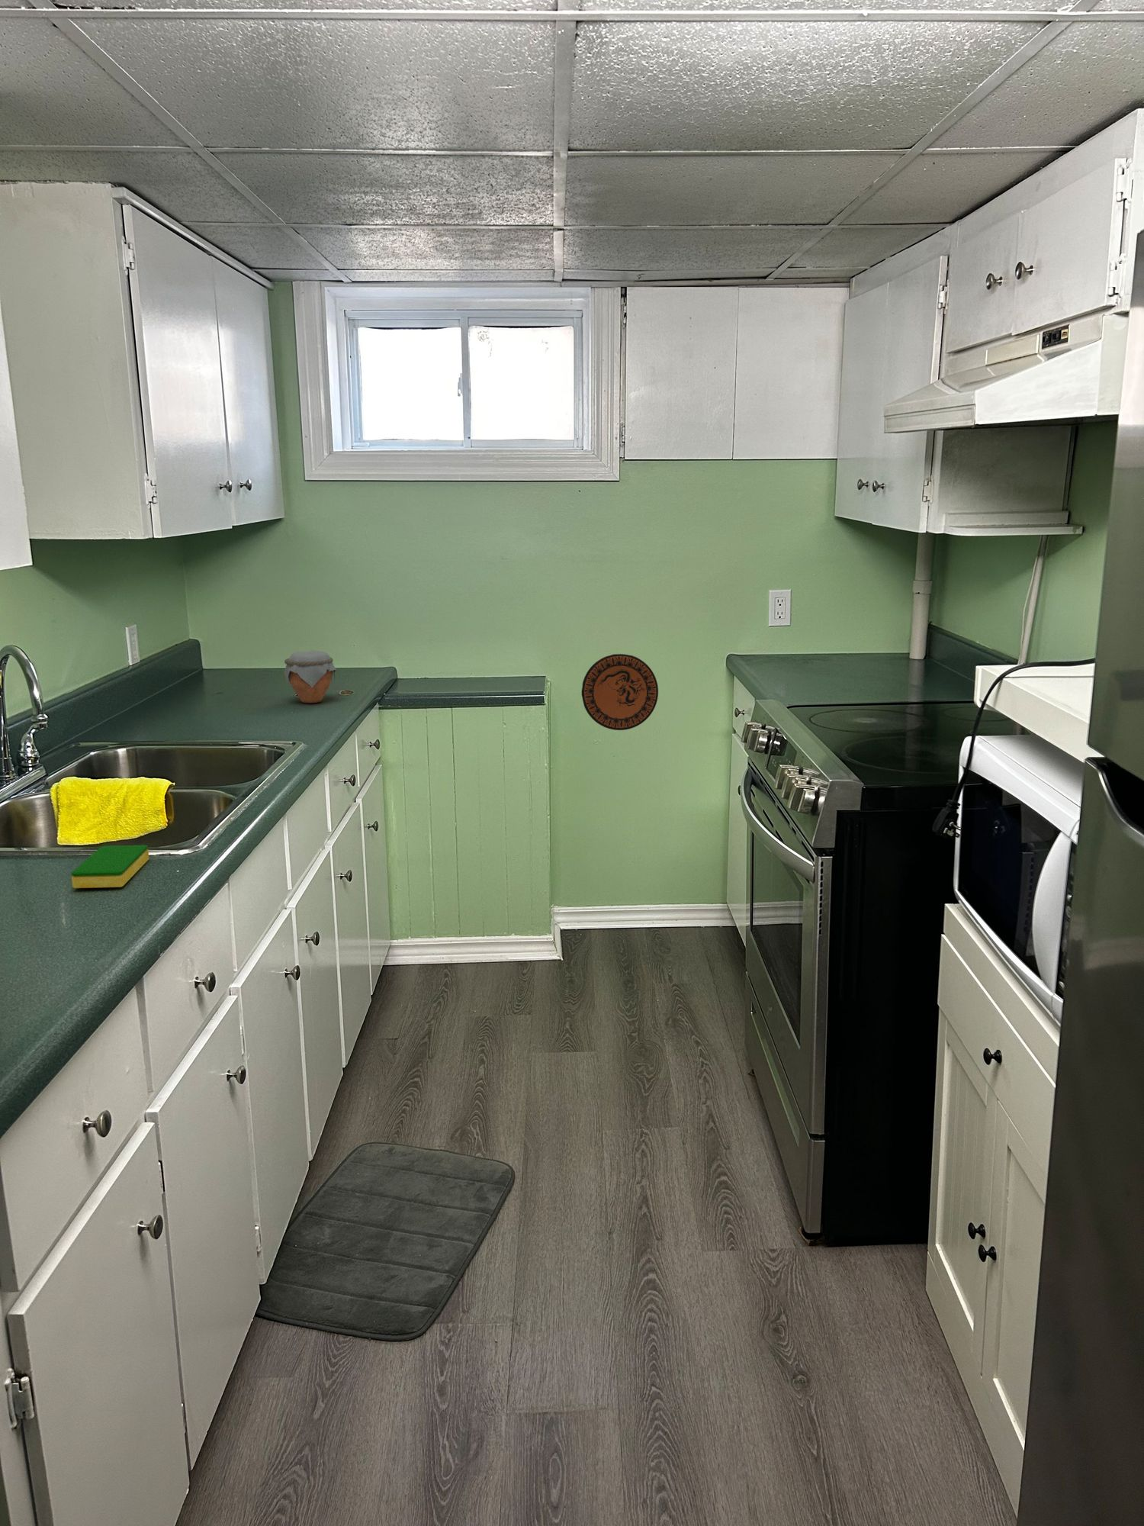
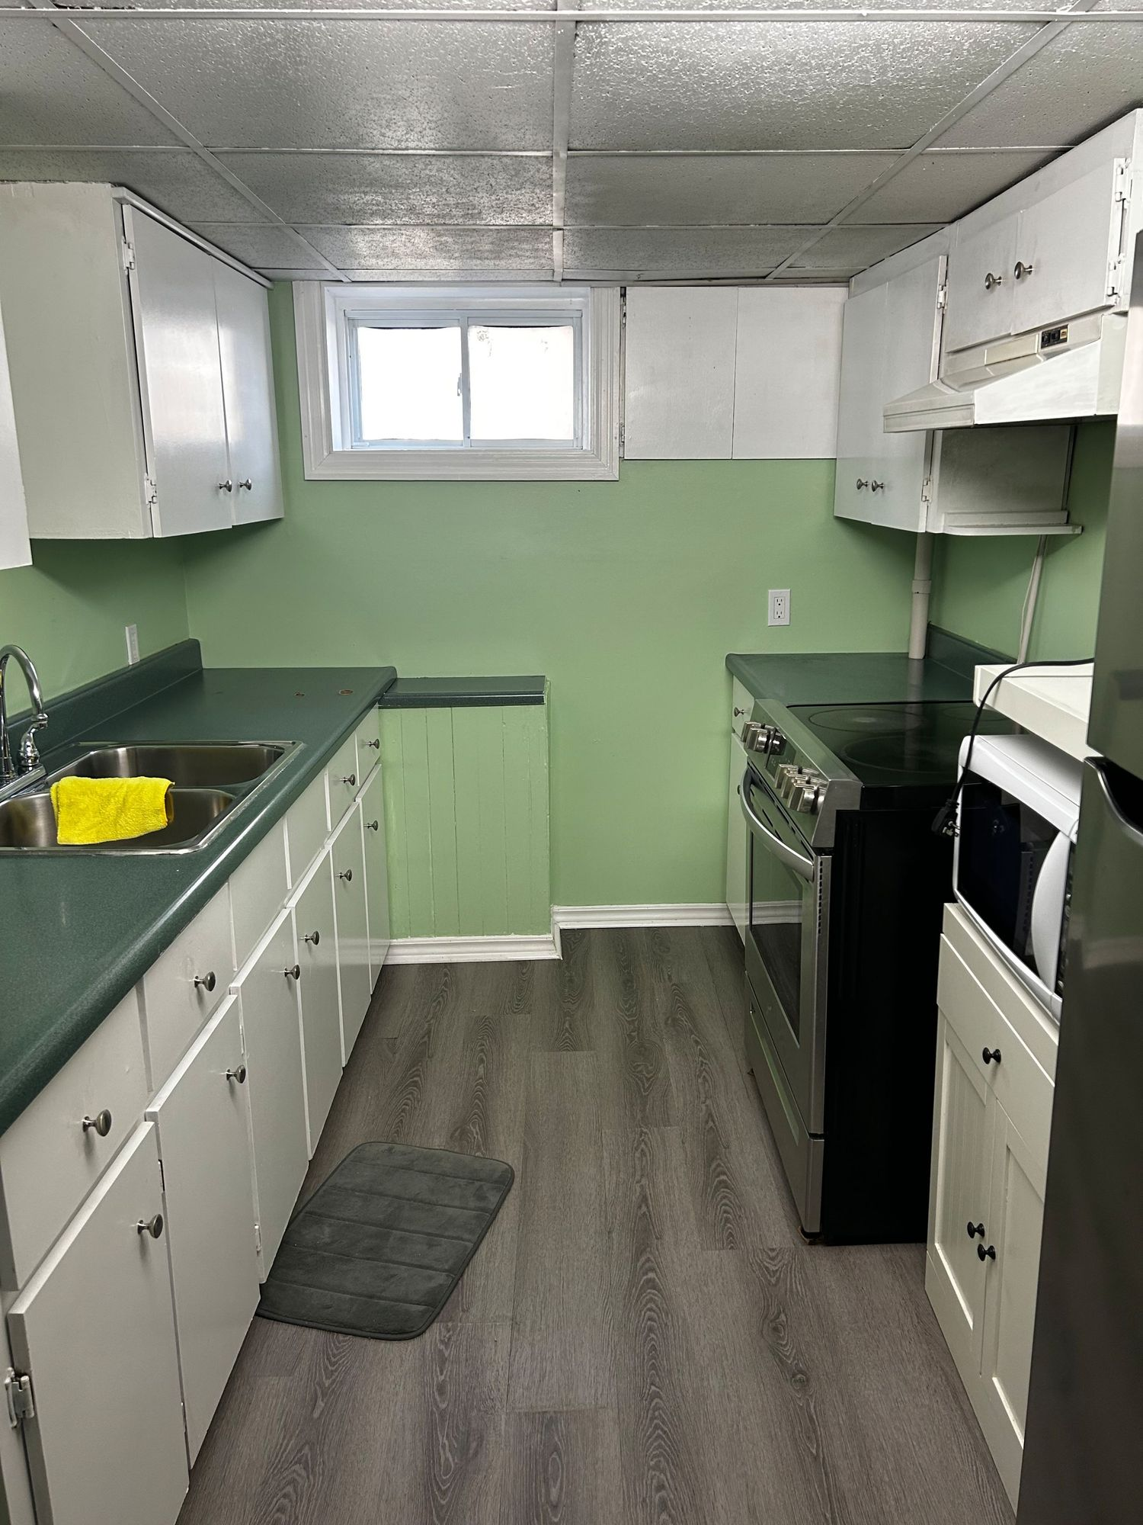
- dish sponge (112, 865)
- jar (310, 676)
- decorative plate (619, 692)
